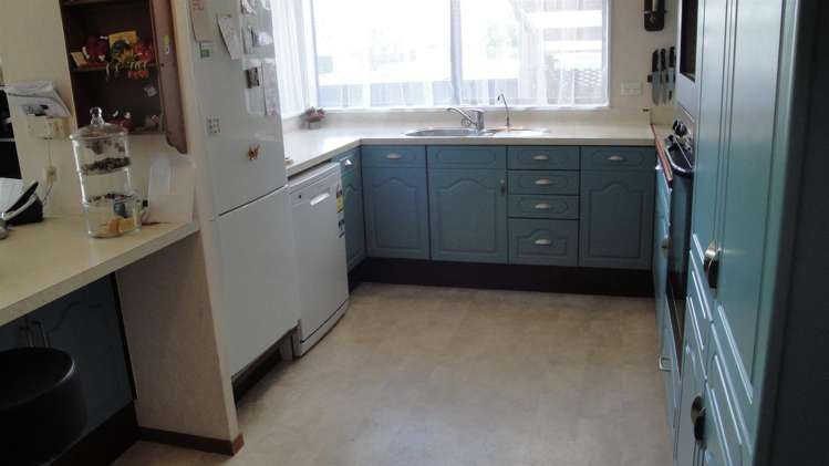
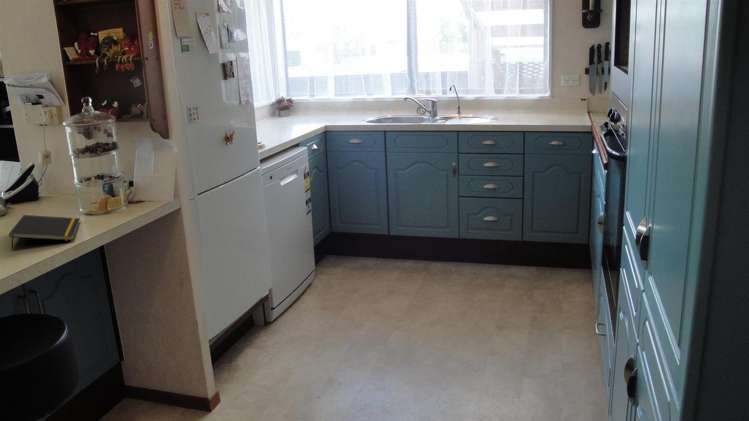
+ notepad (47, 227)
